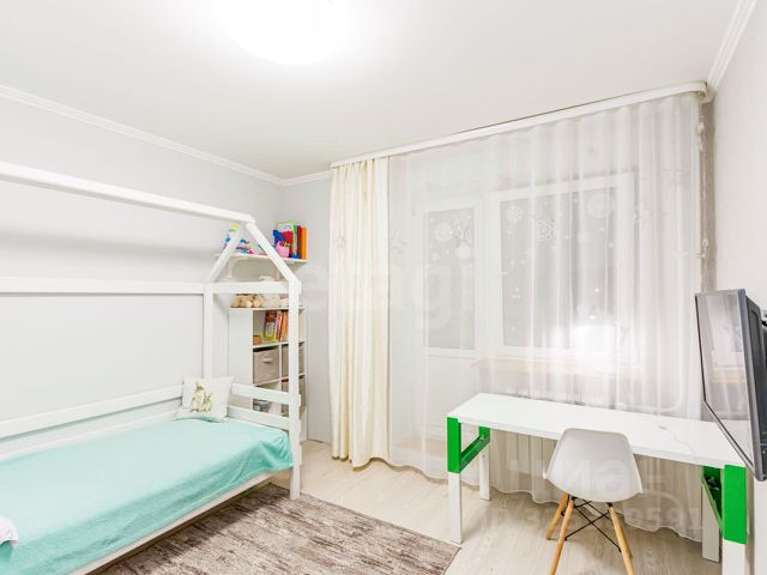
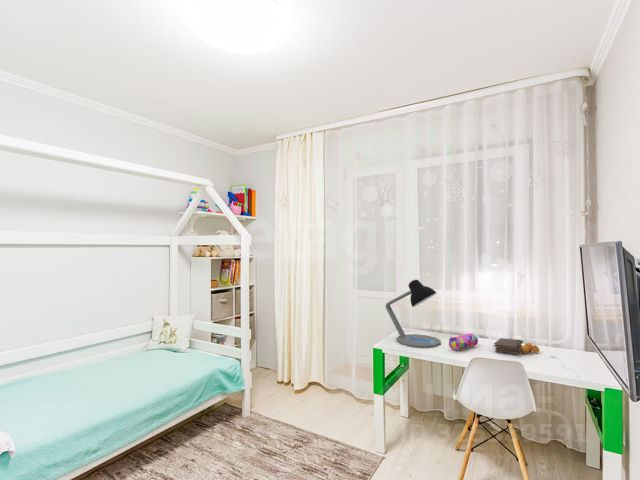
+ book (516, 346)
+ pencil case (463, 341)
+ desk lamp (412, 306)
